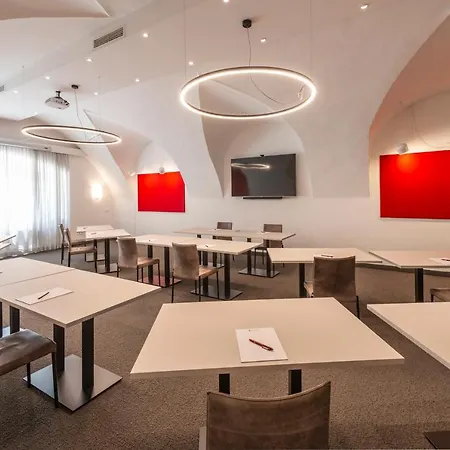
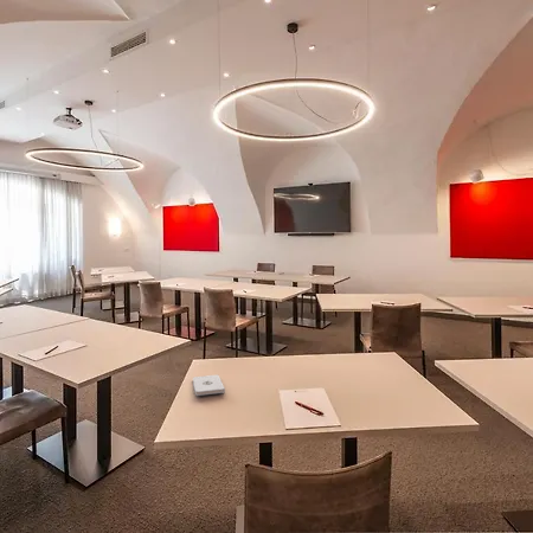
+ notepad (207, 384)
